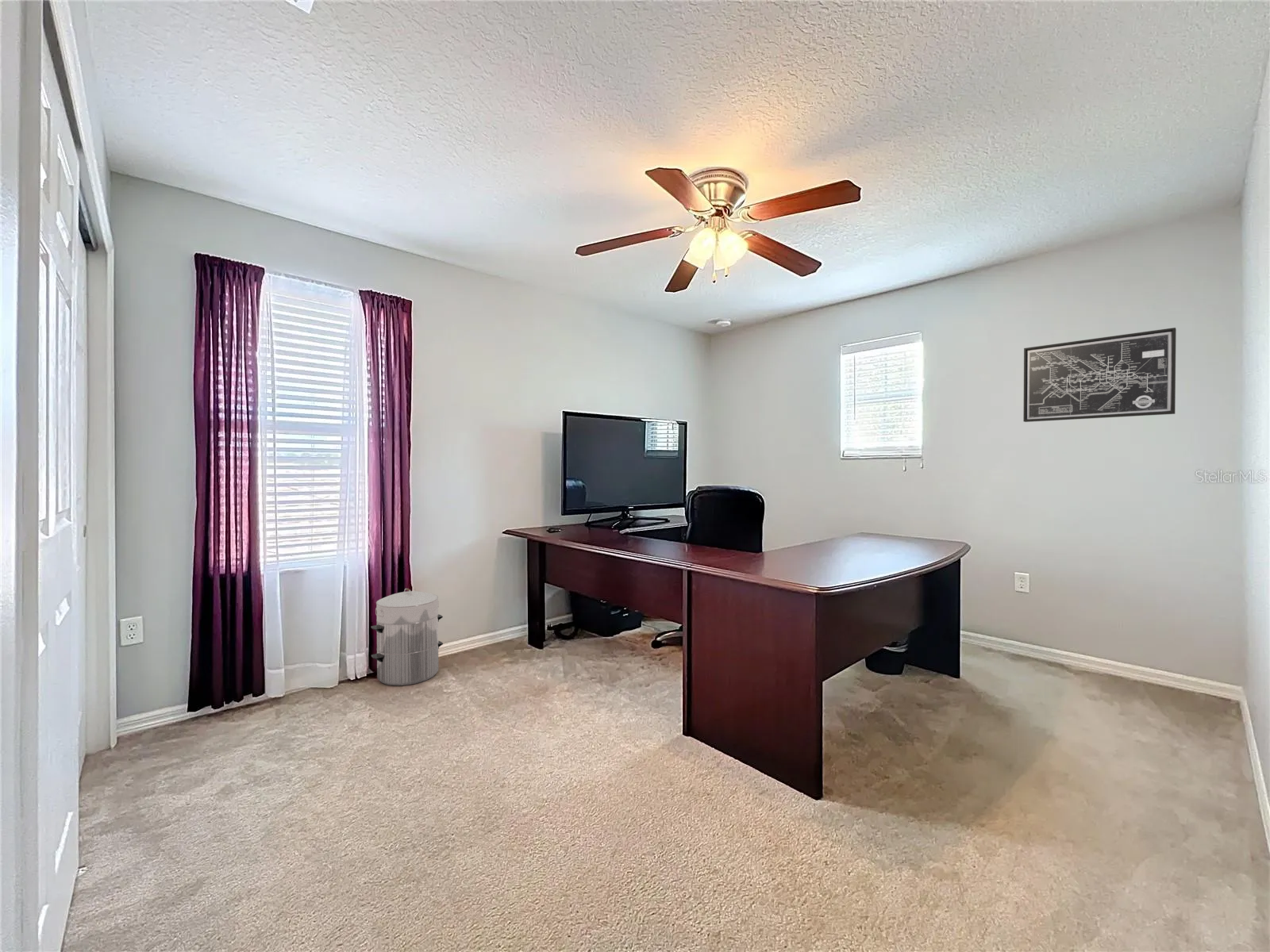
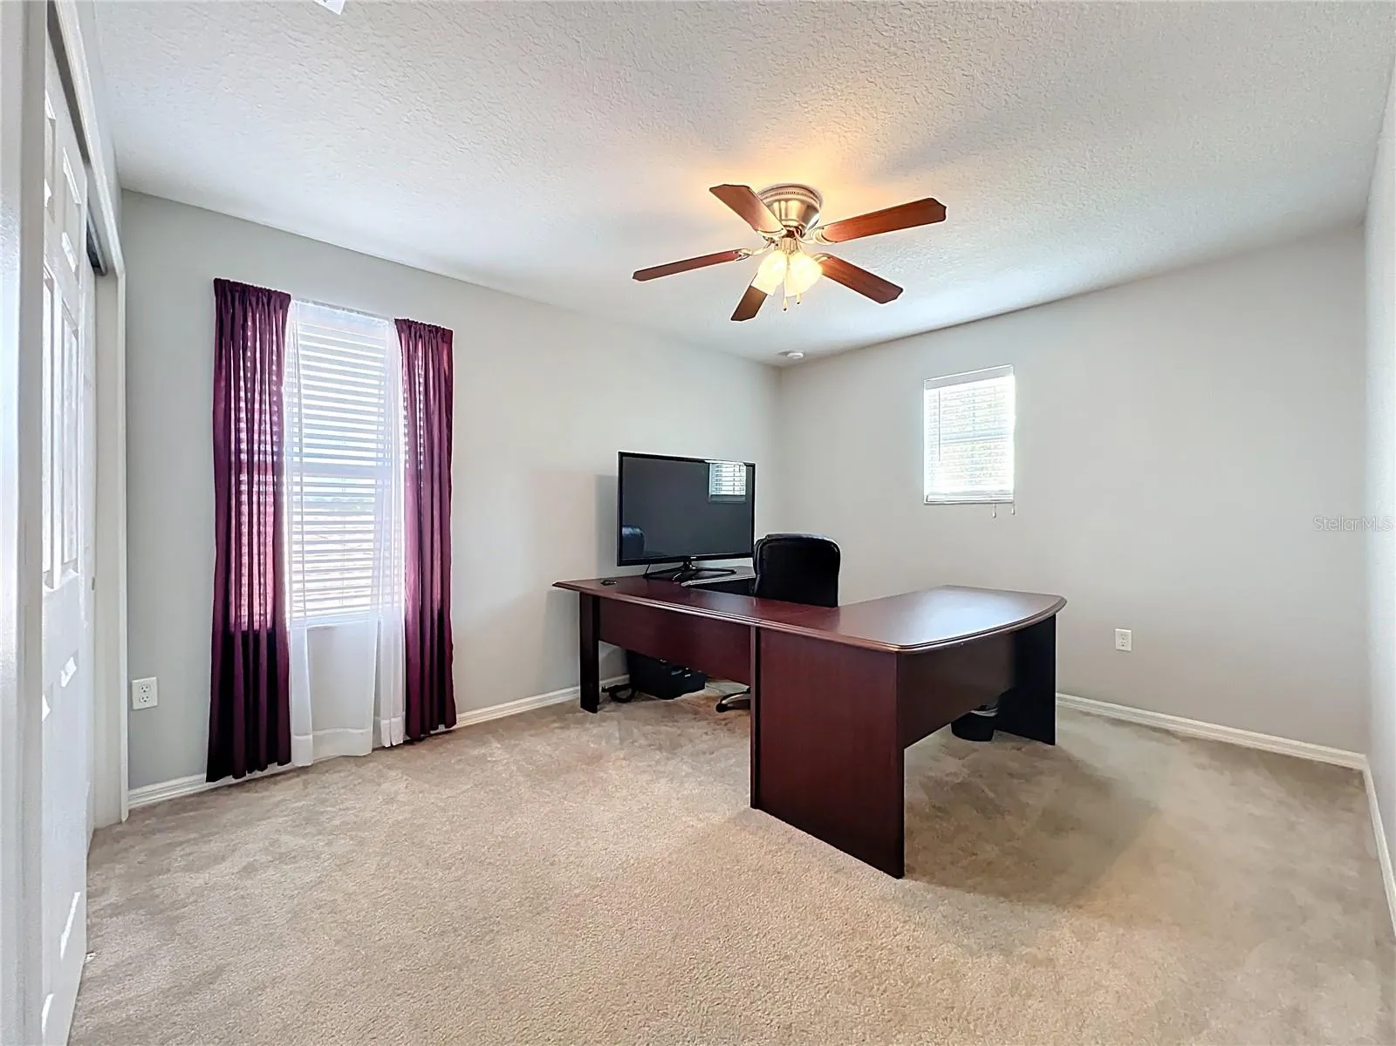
- wall art (1094, 378)
- waste bin (408, 631)
